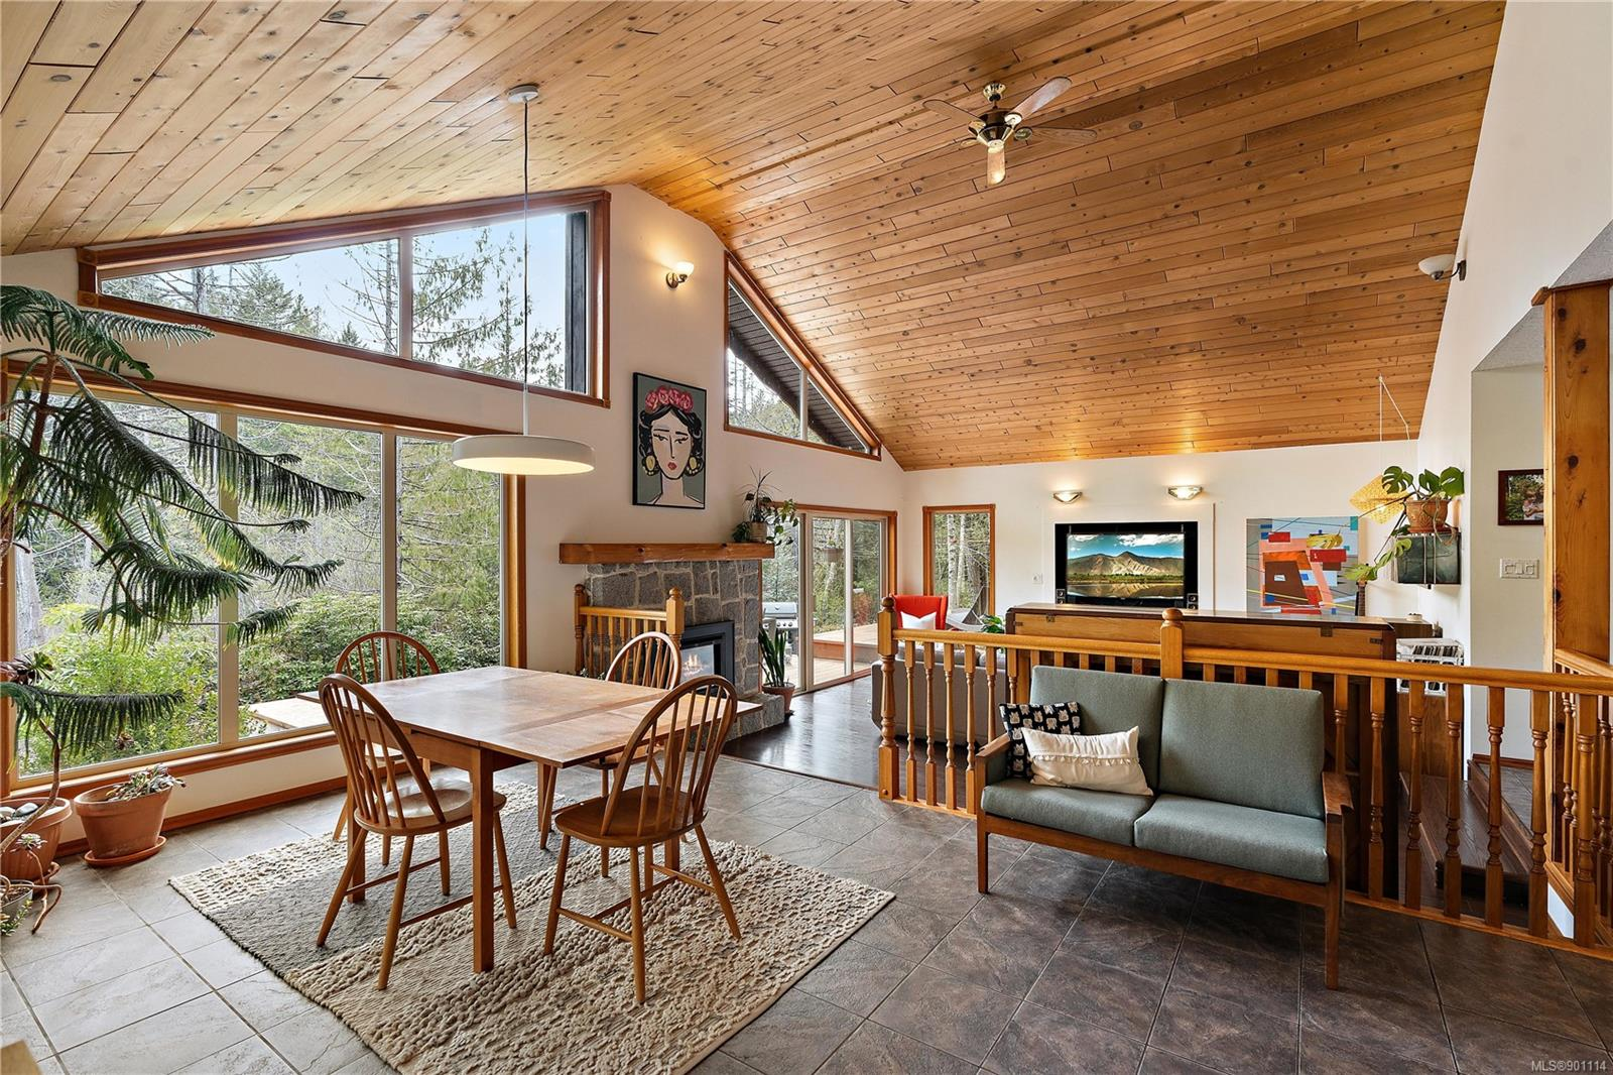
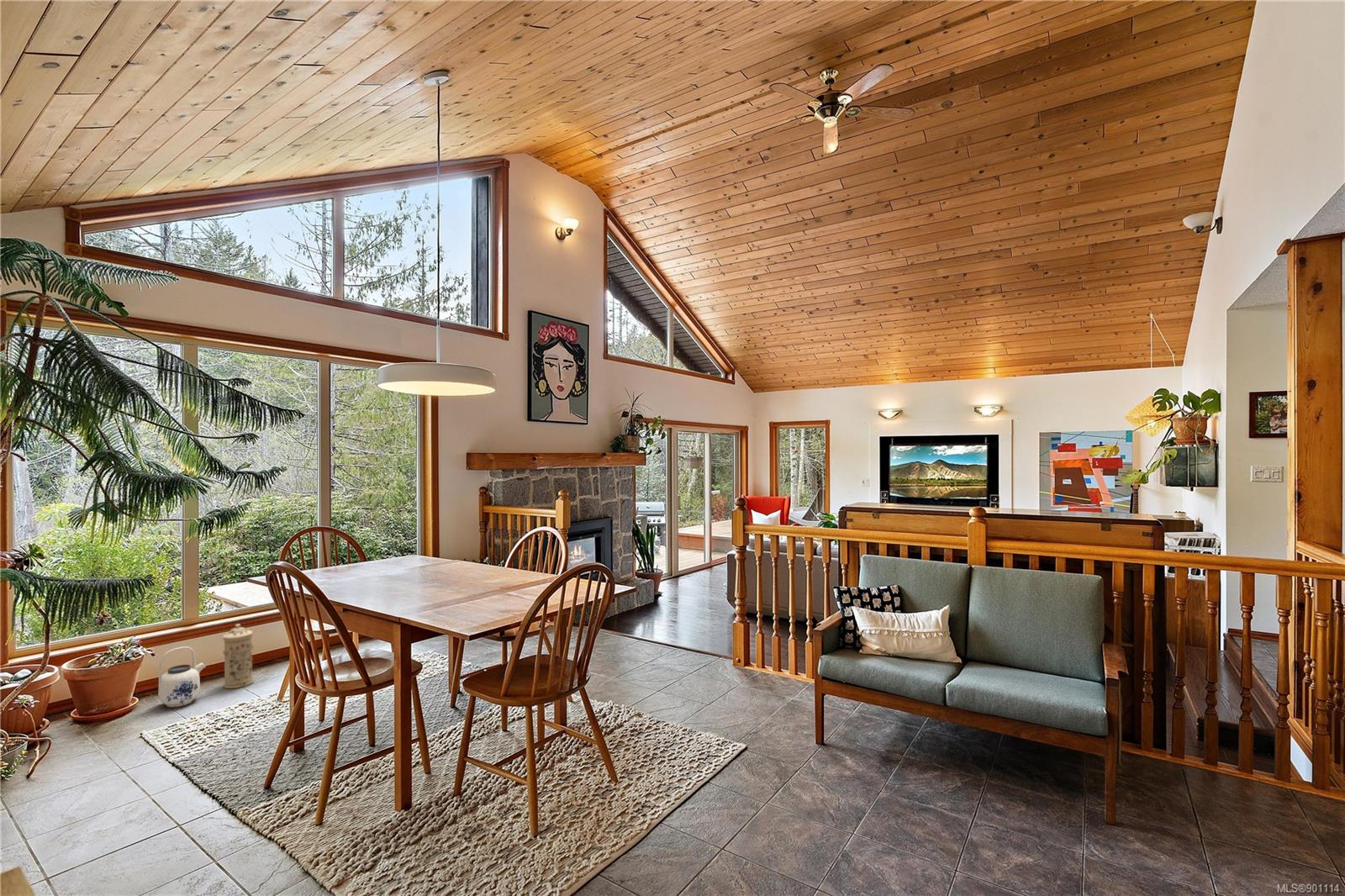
+ teapot (182, 674)
+ water filter (238, 654)
